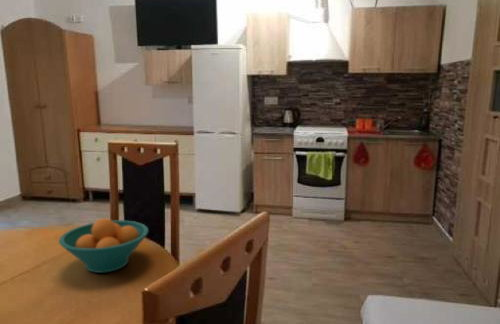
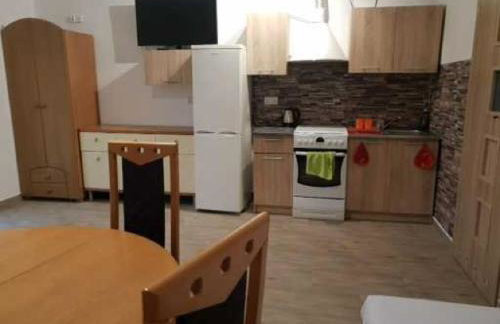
- fruit bowl (105, 242)
